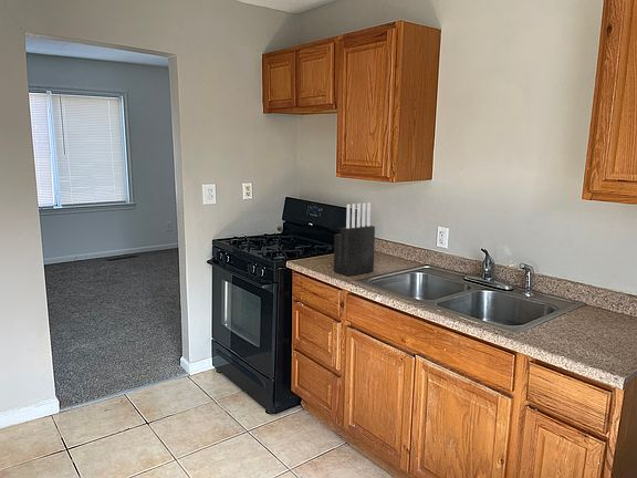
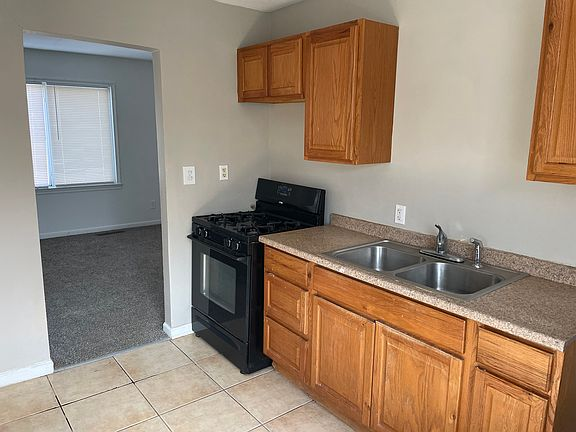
- knife block (353, 237)
